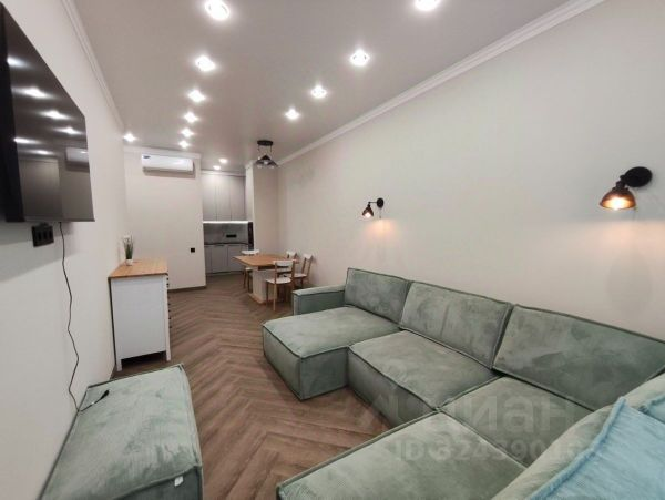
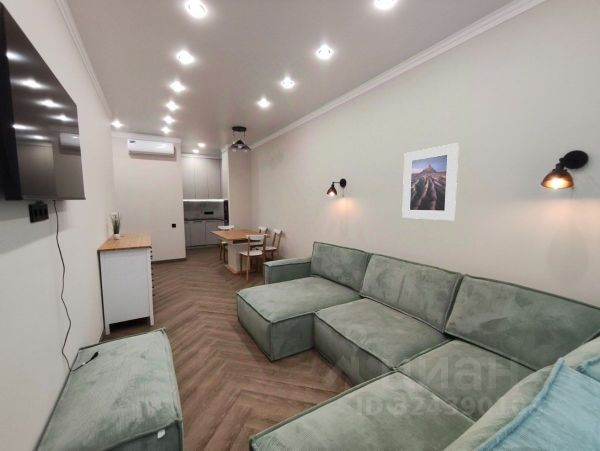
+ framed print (427, 184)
